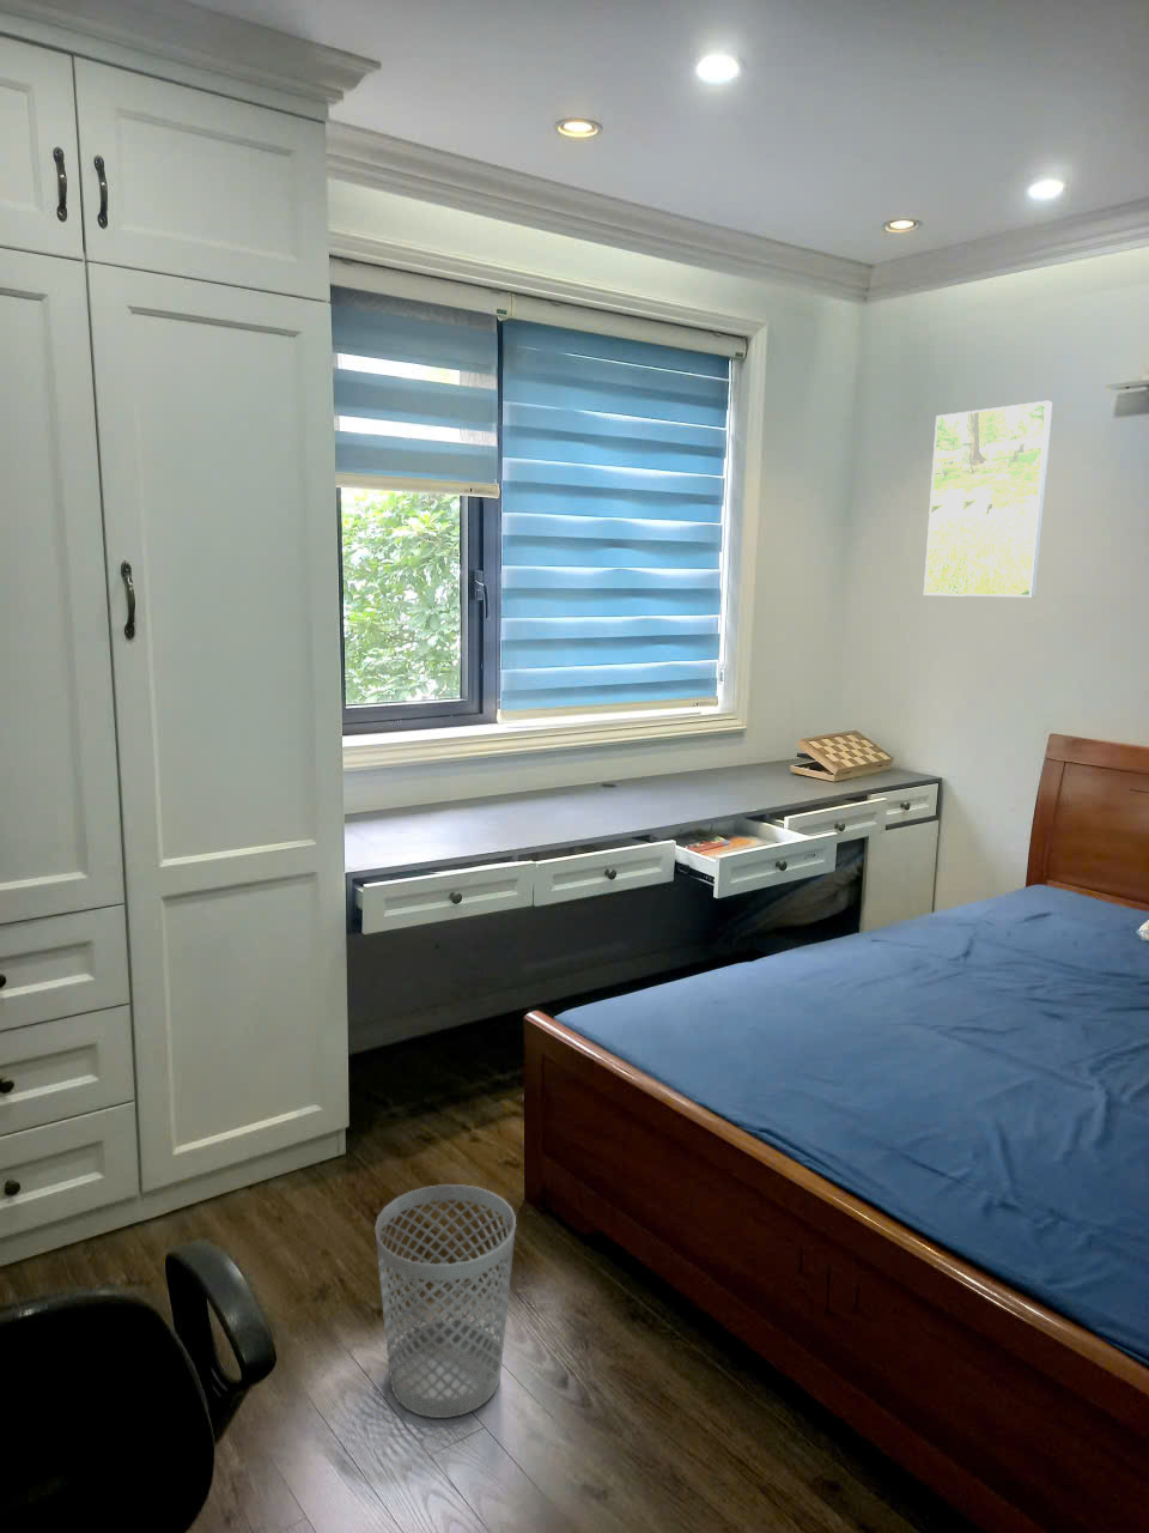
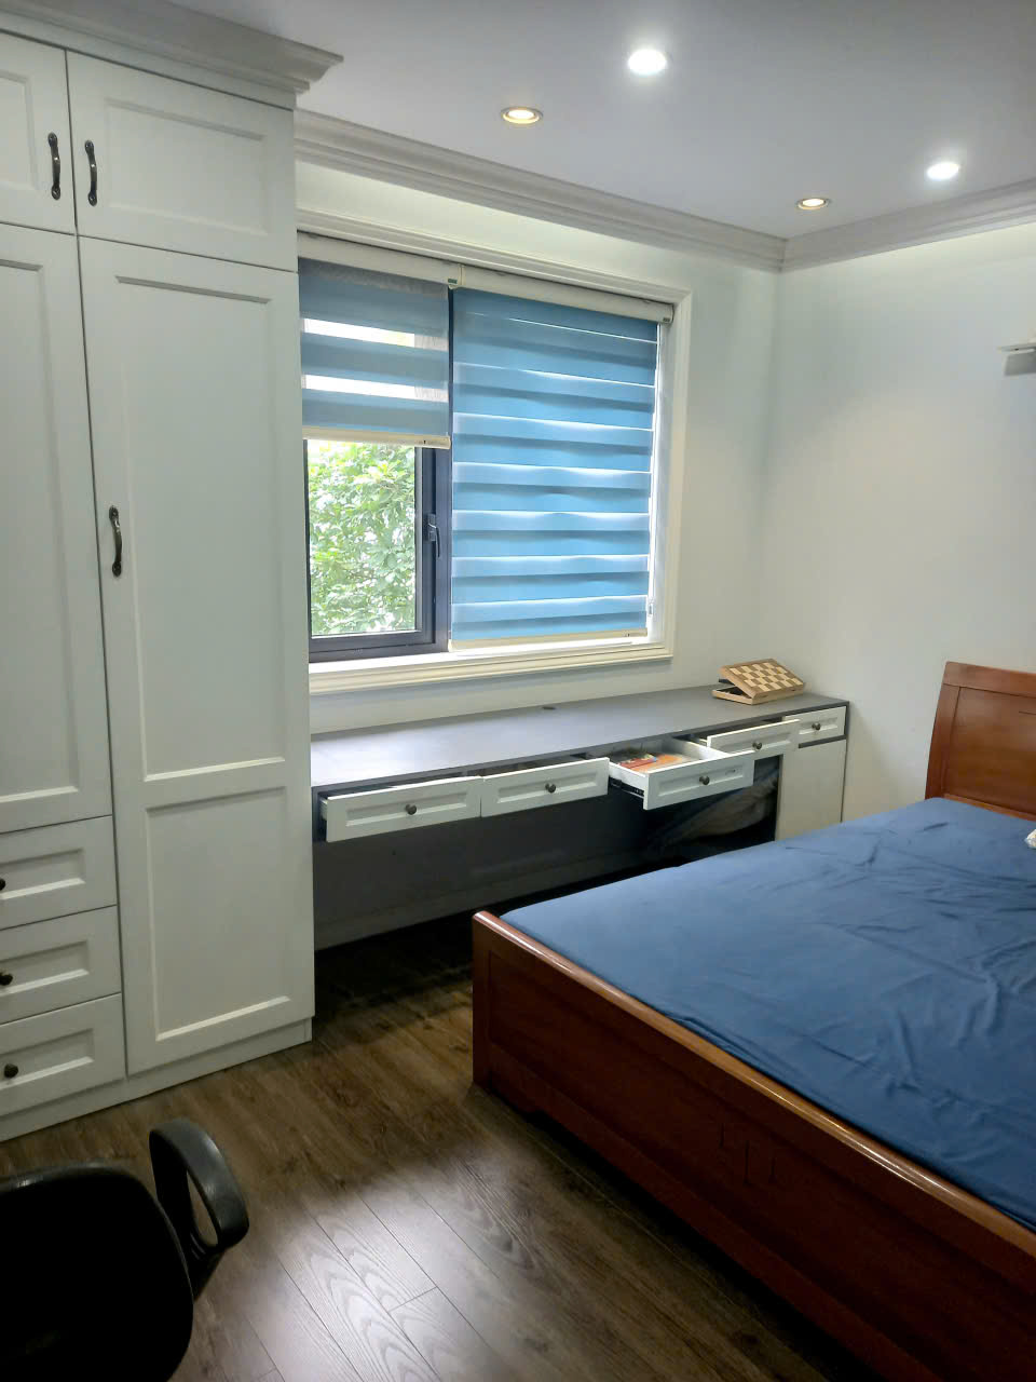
- wastebasket (447, 1301)
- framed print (984, 503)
